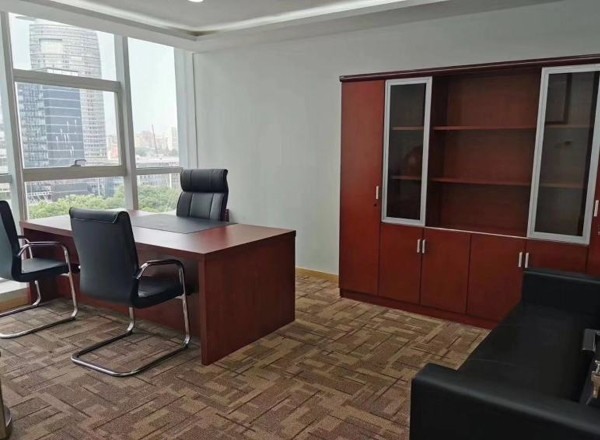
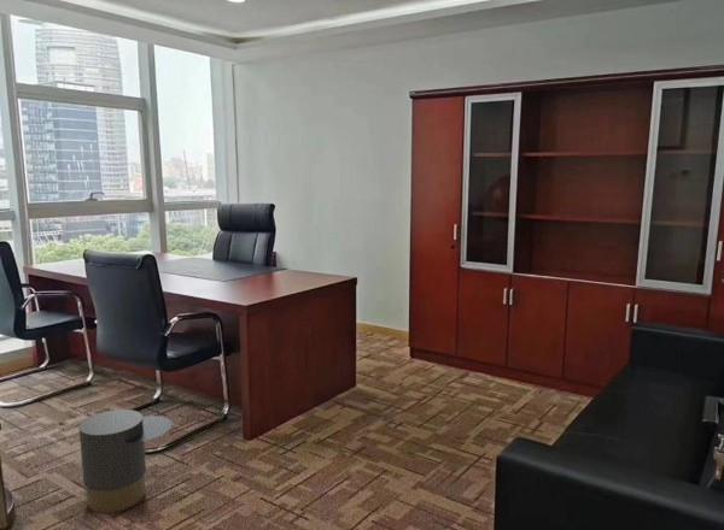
+ trash can (129, 457)
